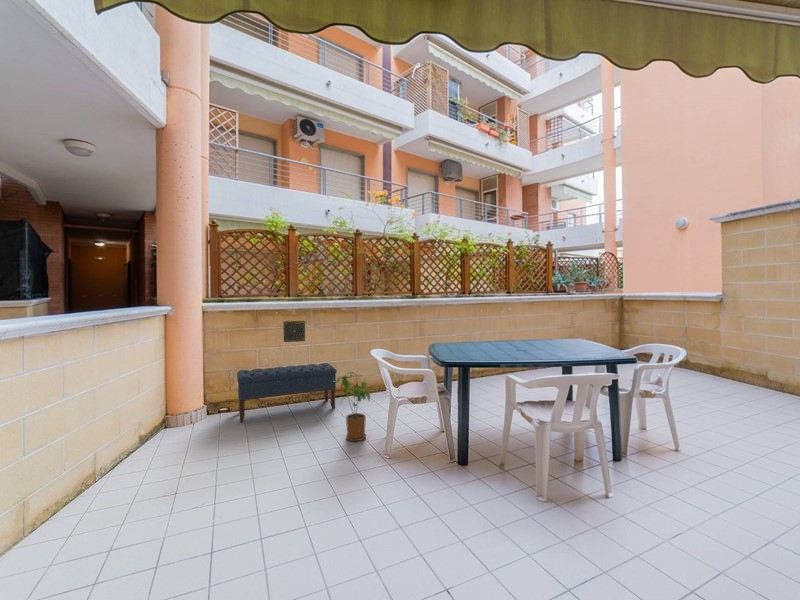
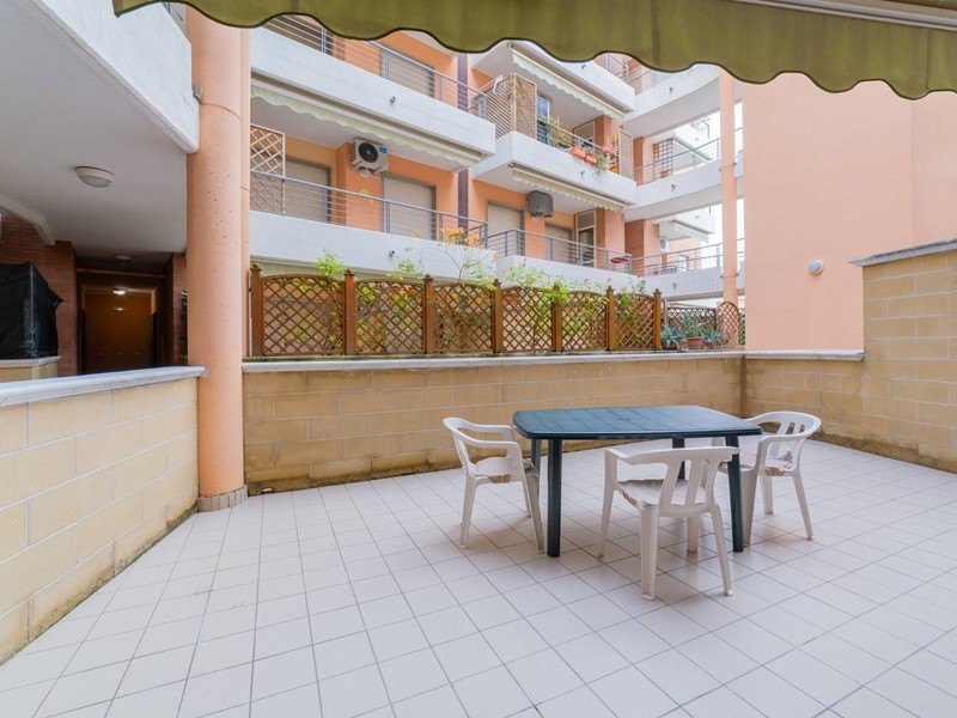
- bench (287, 389)
- house plant (356, 404)
- decorative tile (294, 331)
